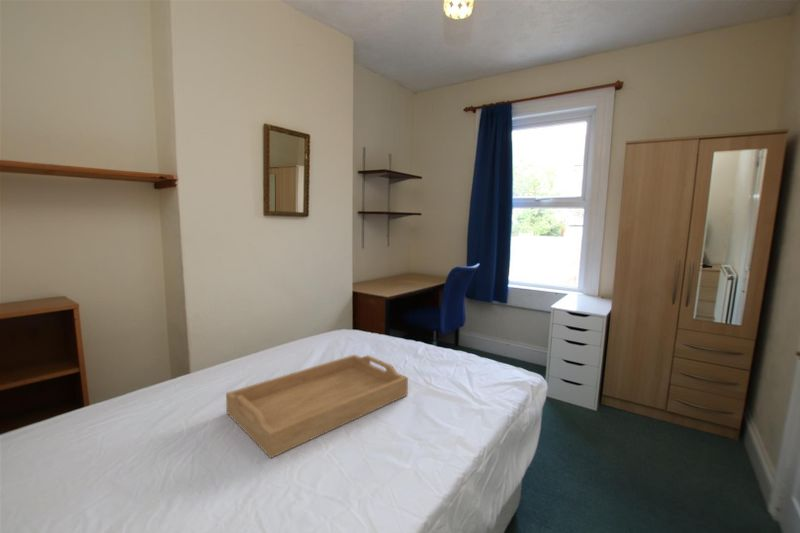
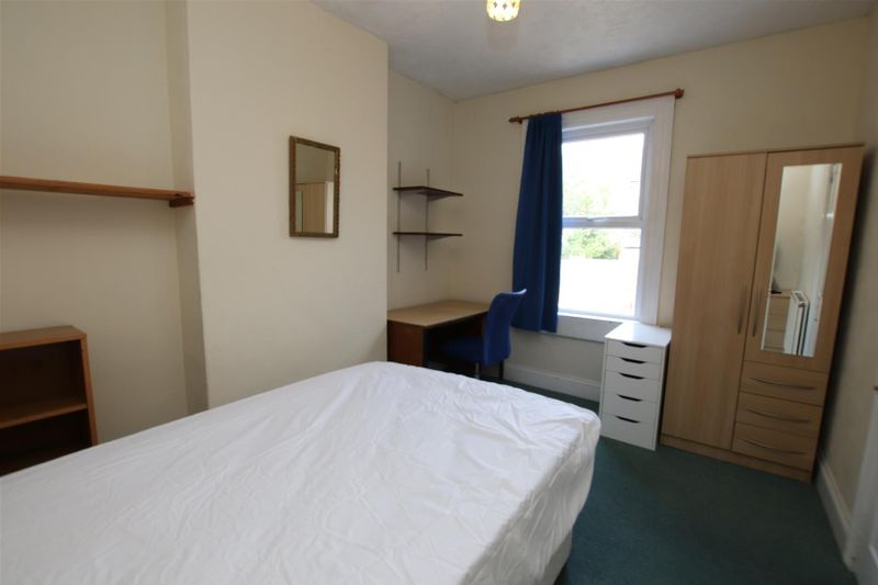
- serving tray (322, 391)
